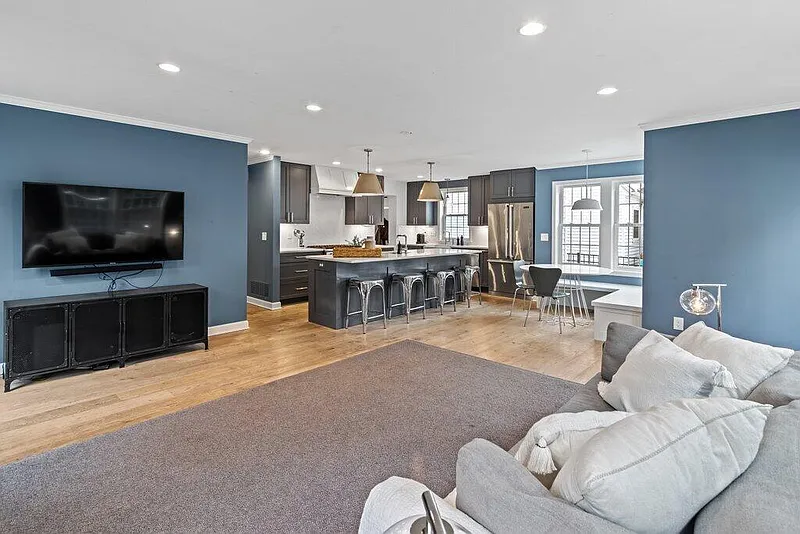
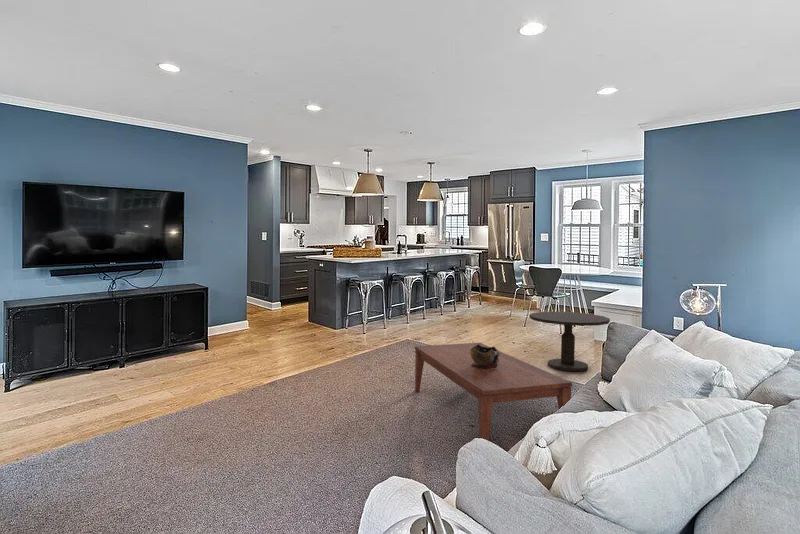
+ side table (568, 341)
+ decorative bowl (484, 355)
+ coffee table (480, 389)
